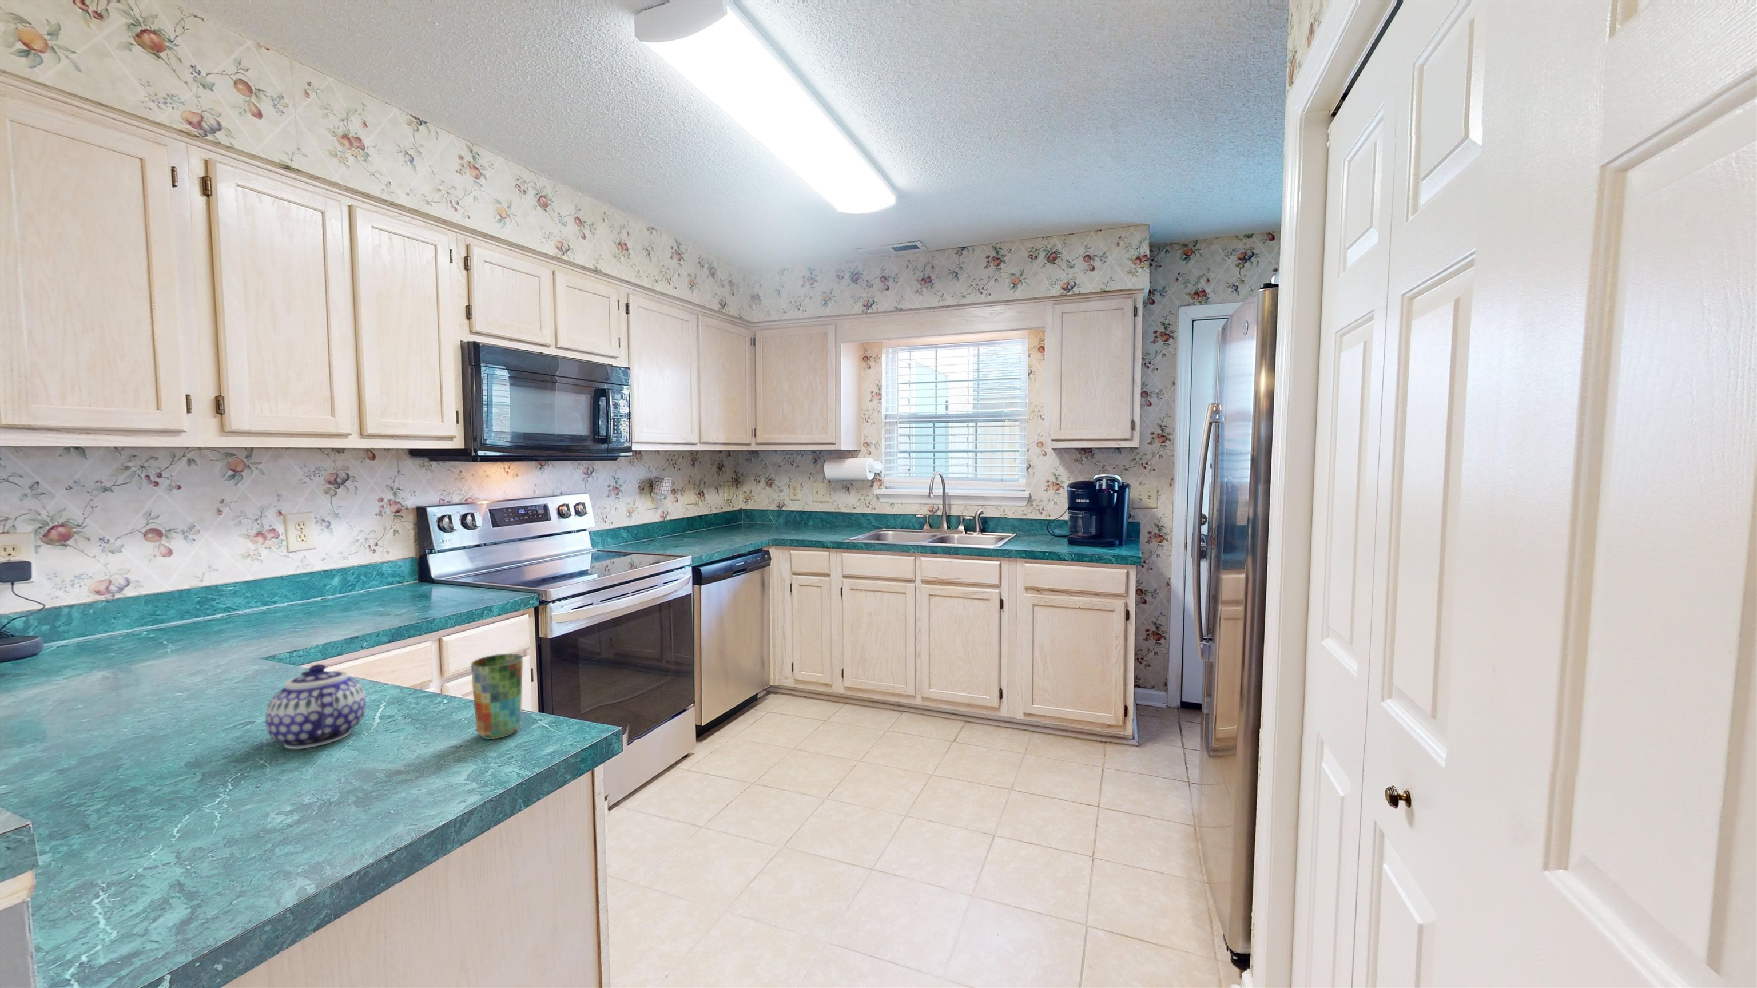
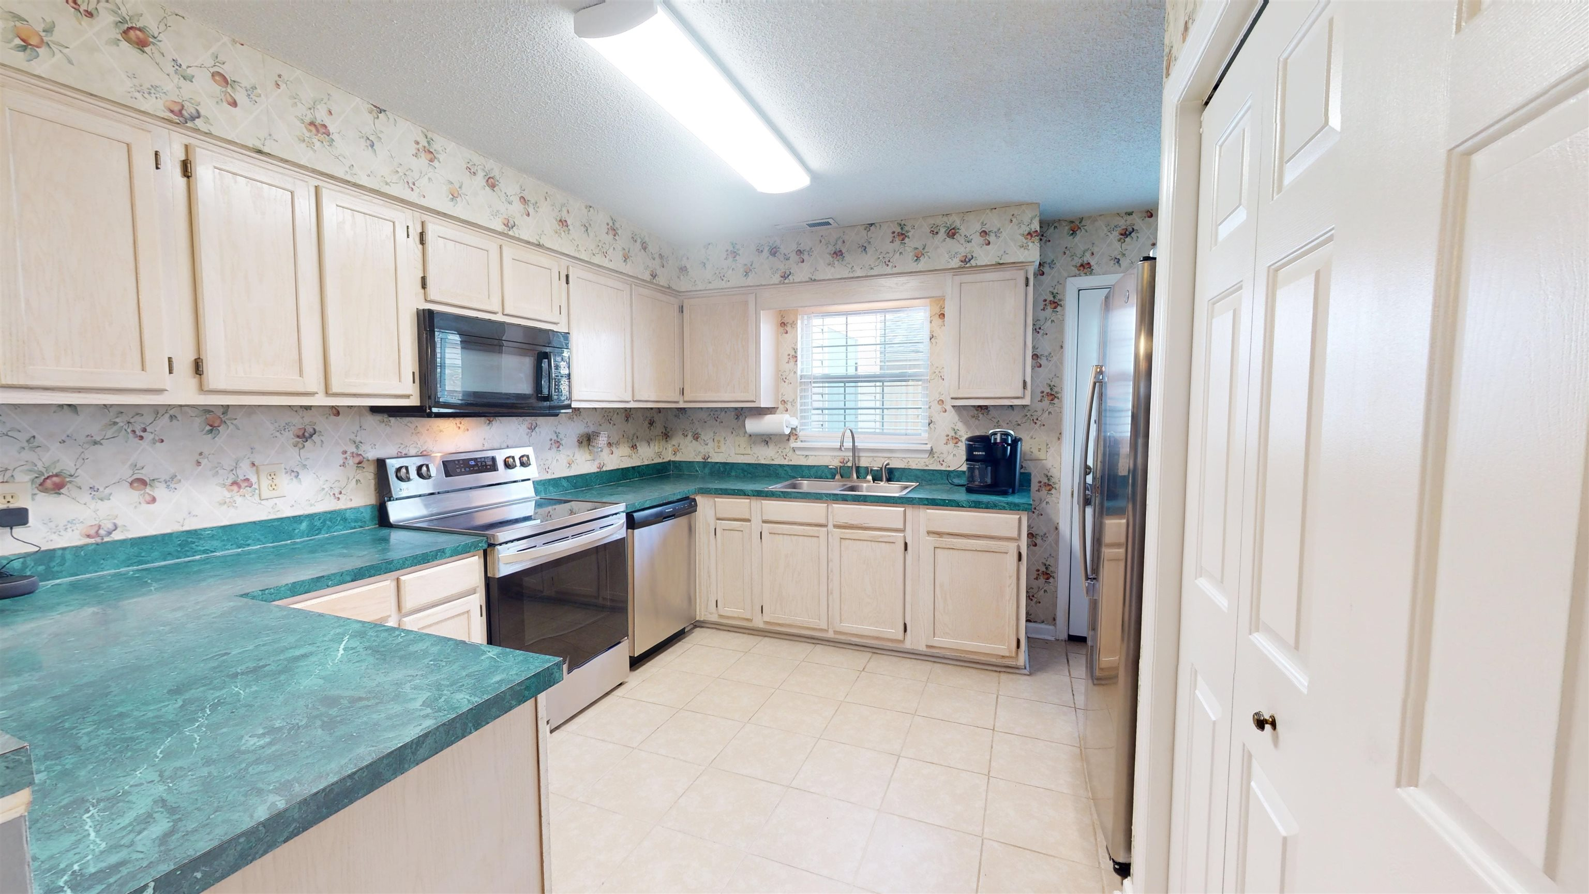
- cup (498, 696)
- teapot (317, 701)
